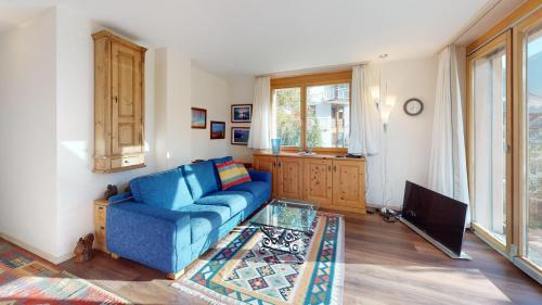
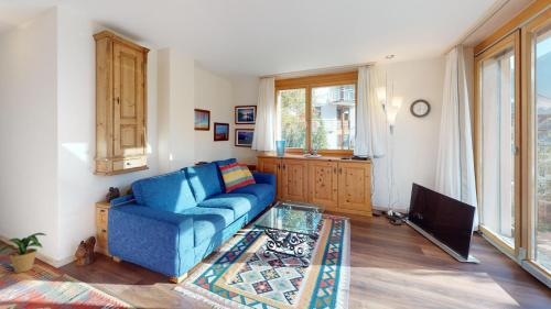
+ potted plant (23, 253)
